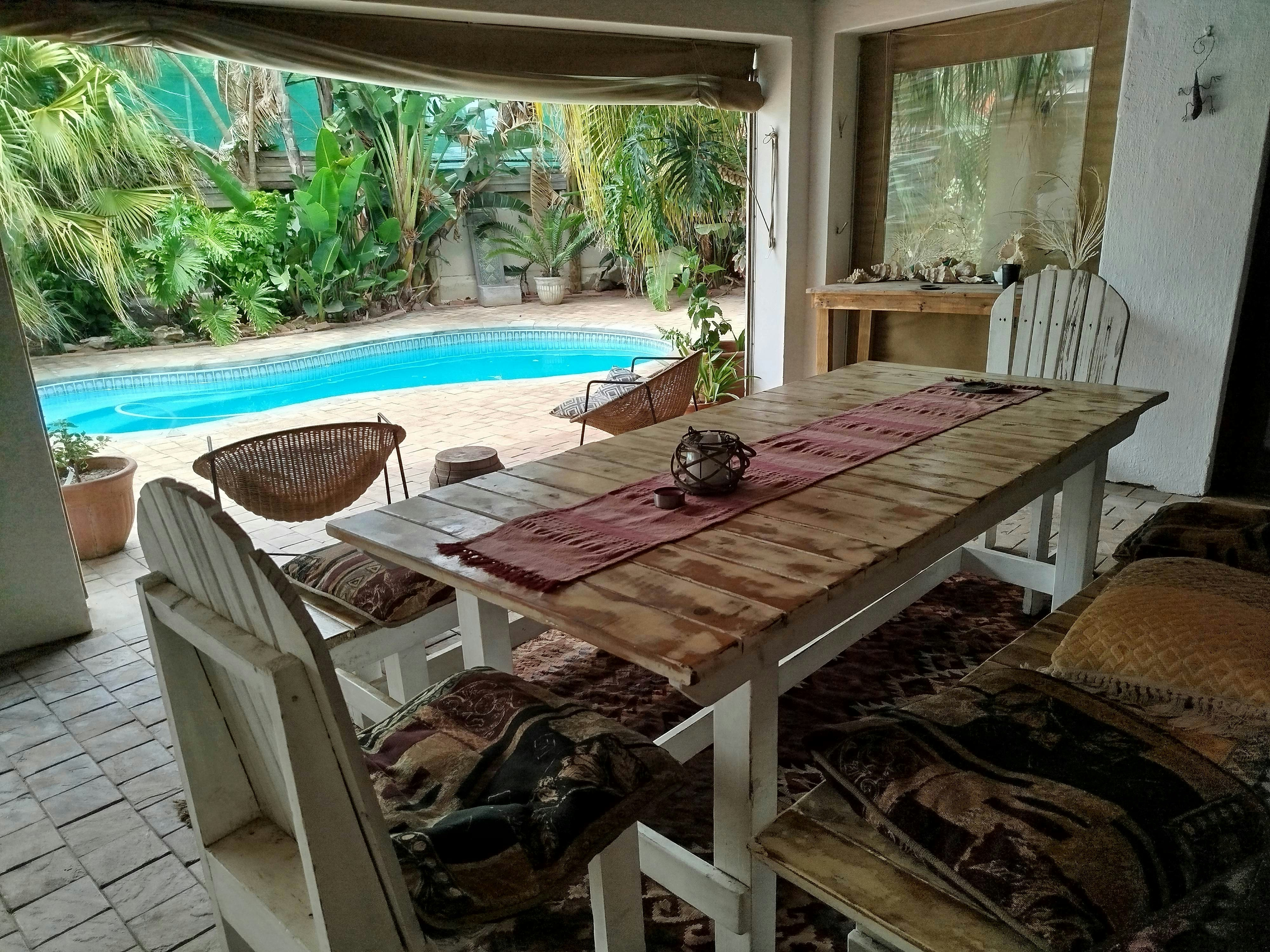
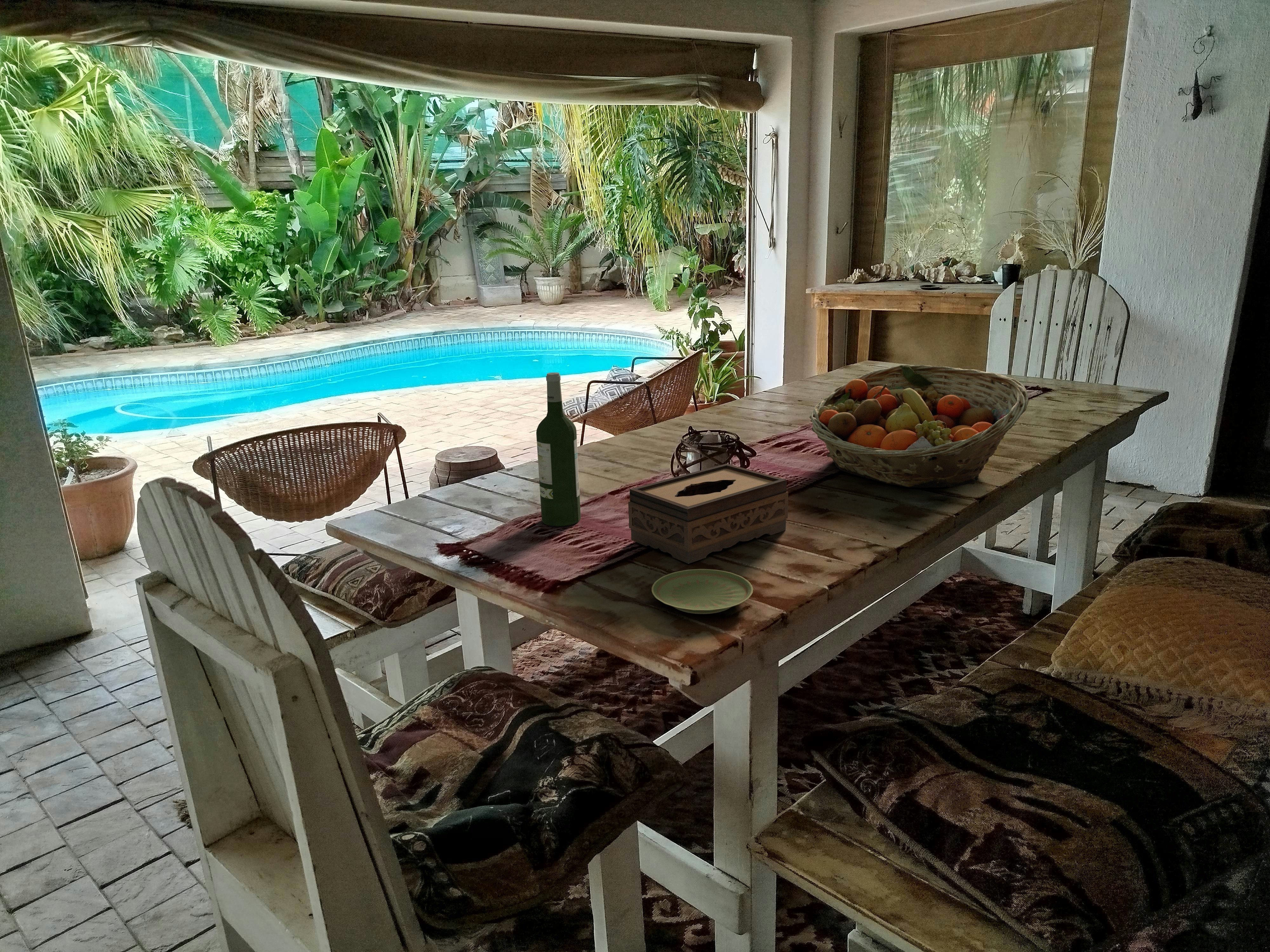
+ wine bottle (557, 449)
+ fruit basket (912, 423)
+ tissue box (709, 510)
+ plate (702, 594)
